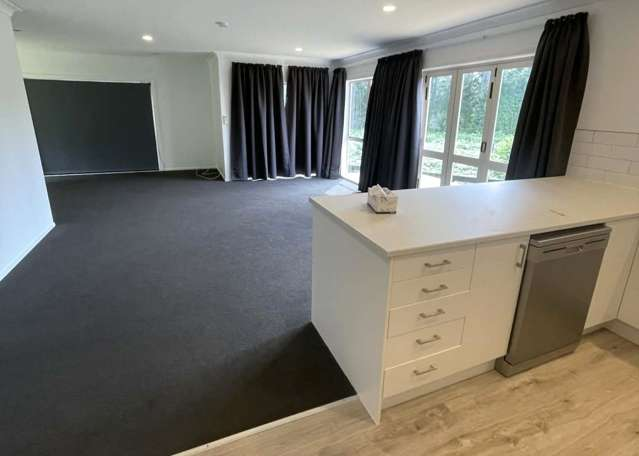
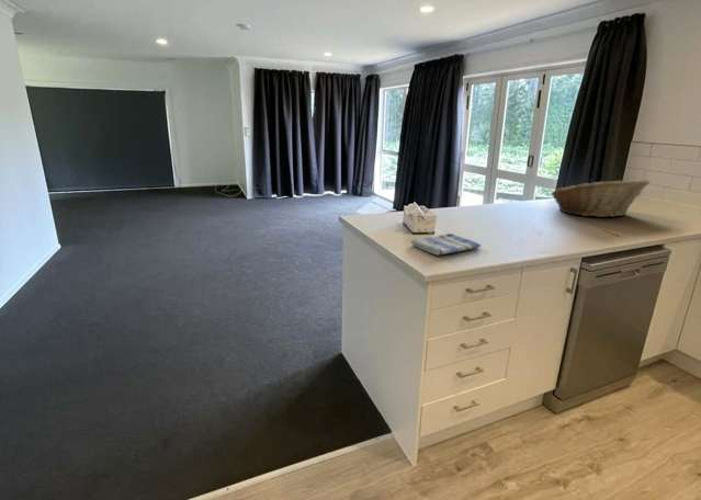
+ dish towel (444, 243)
+ fruit basket (598, 194)
